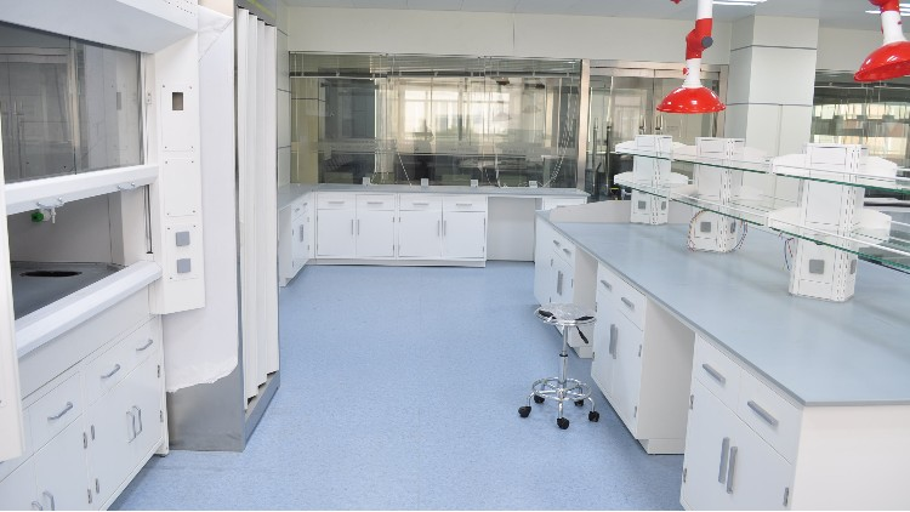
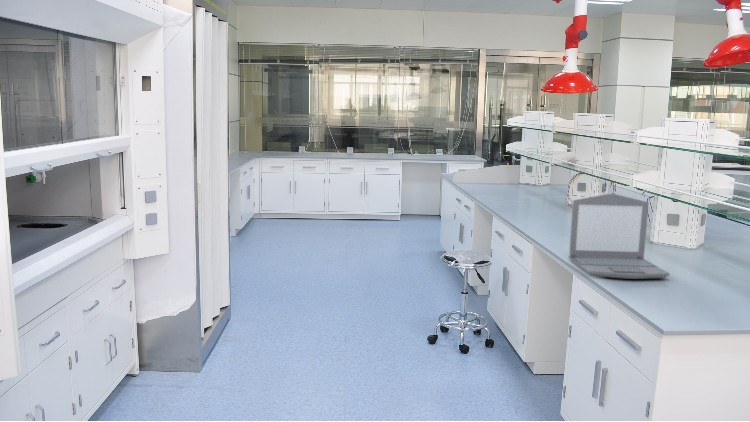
+ laptop (620, 234)
